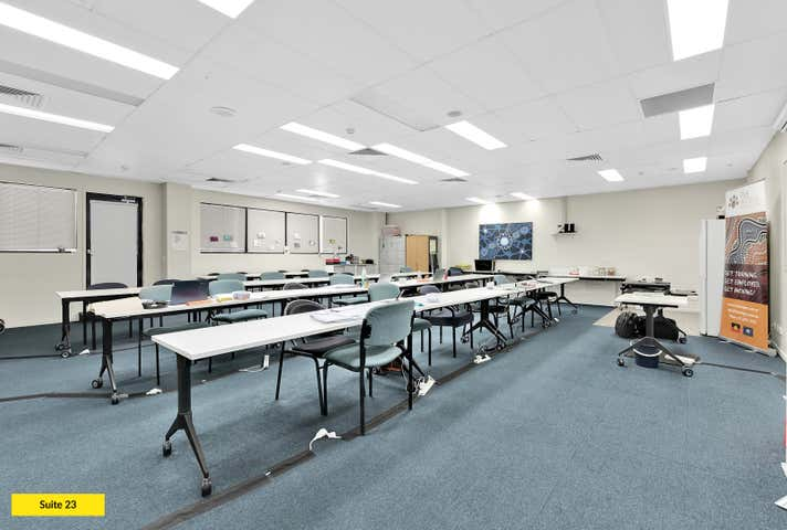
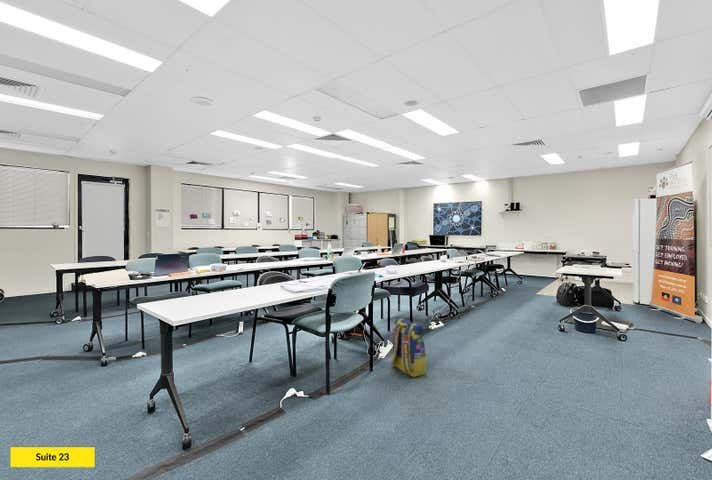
+ backpack (407, 345)
